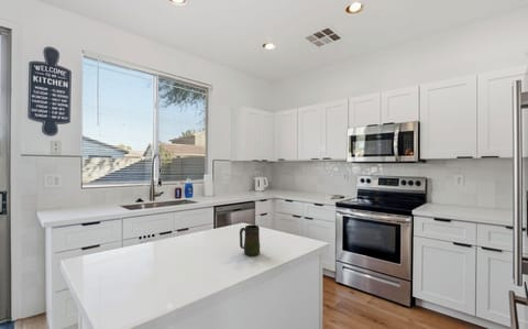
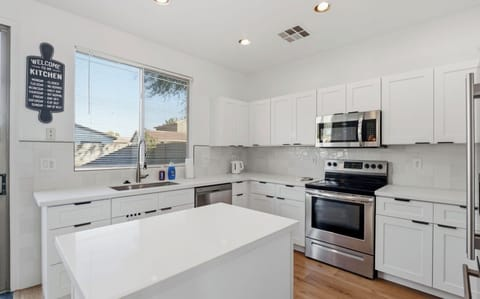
- mug (249, 240)
